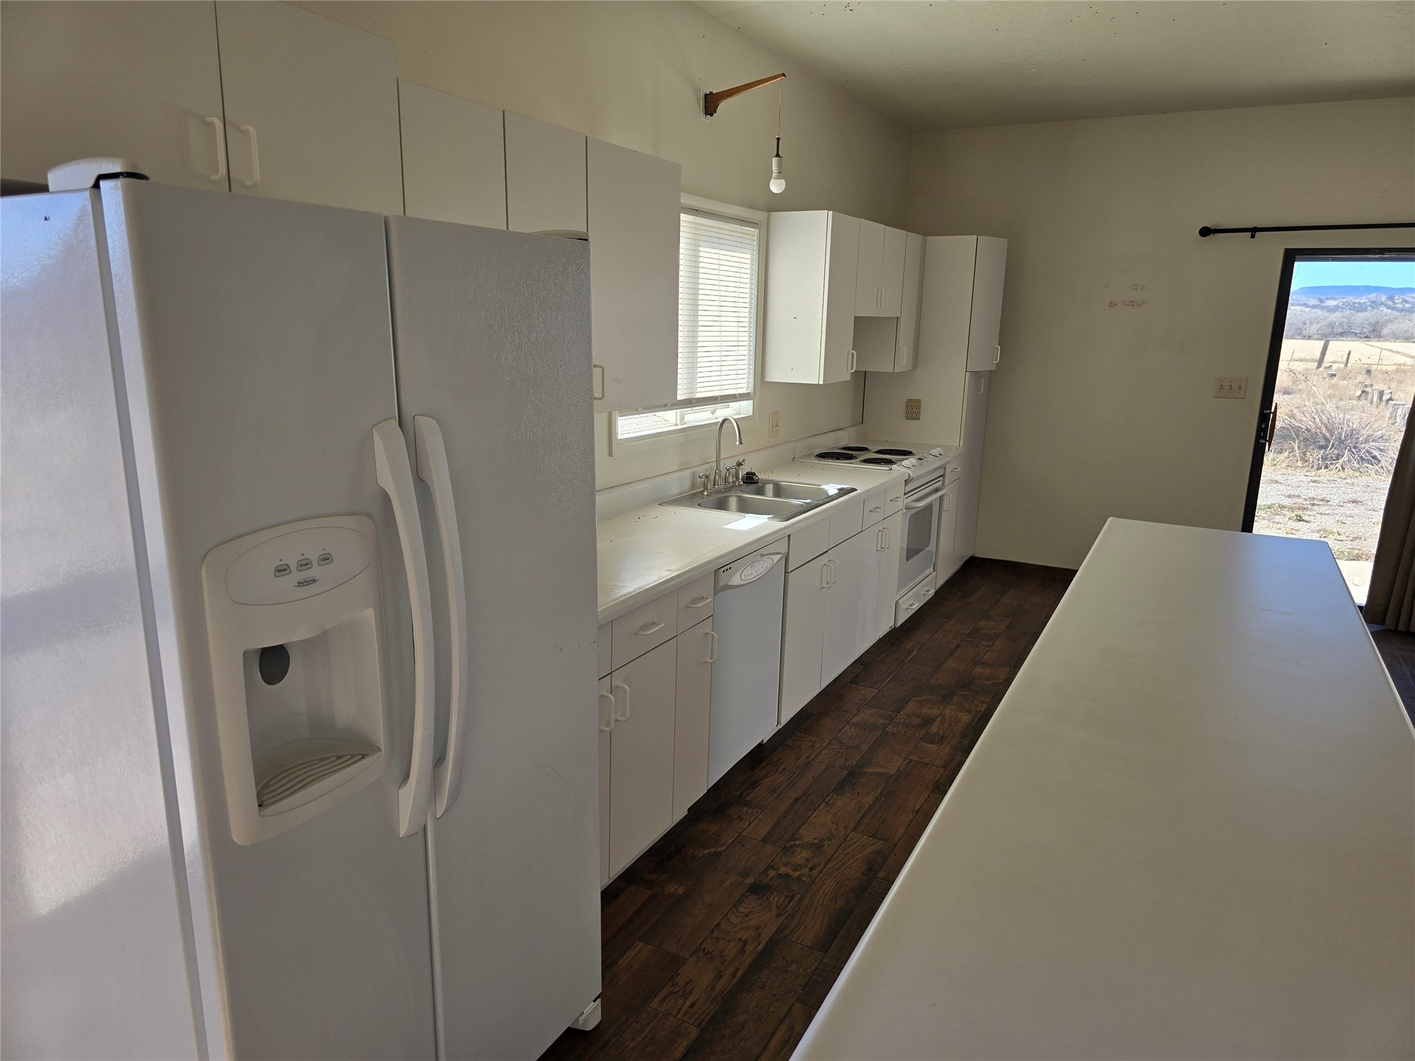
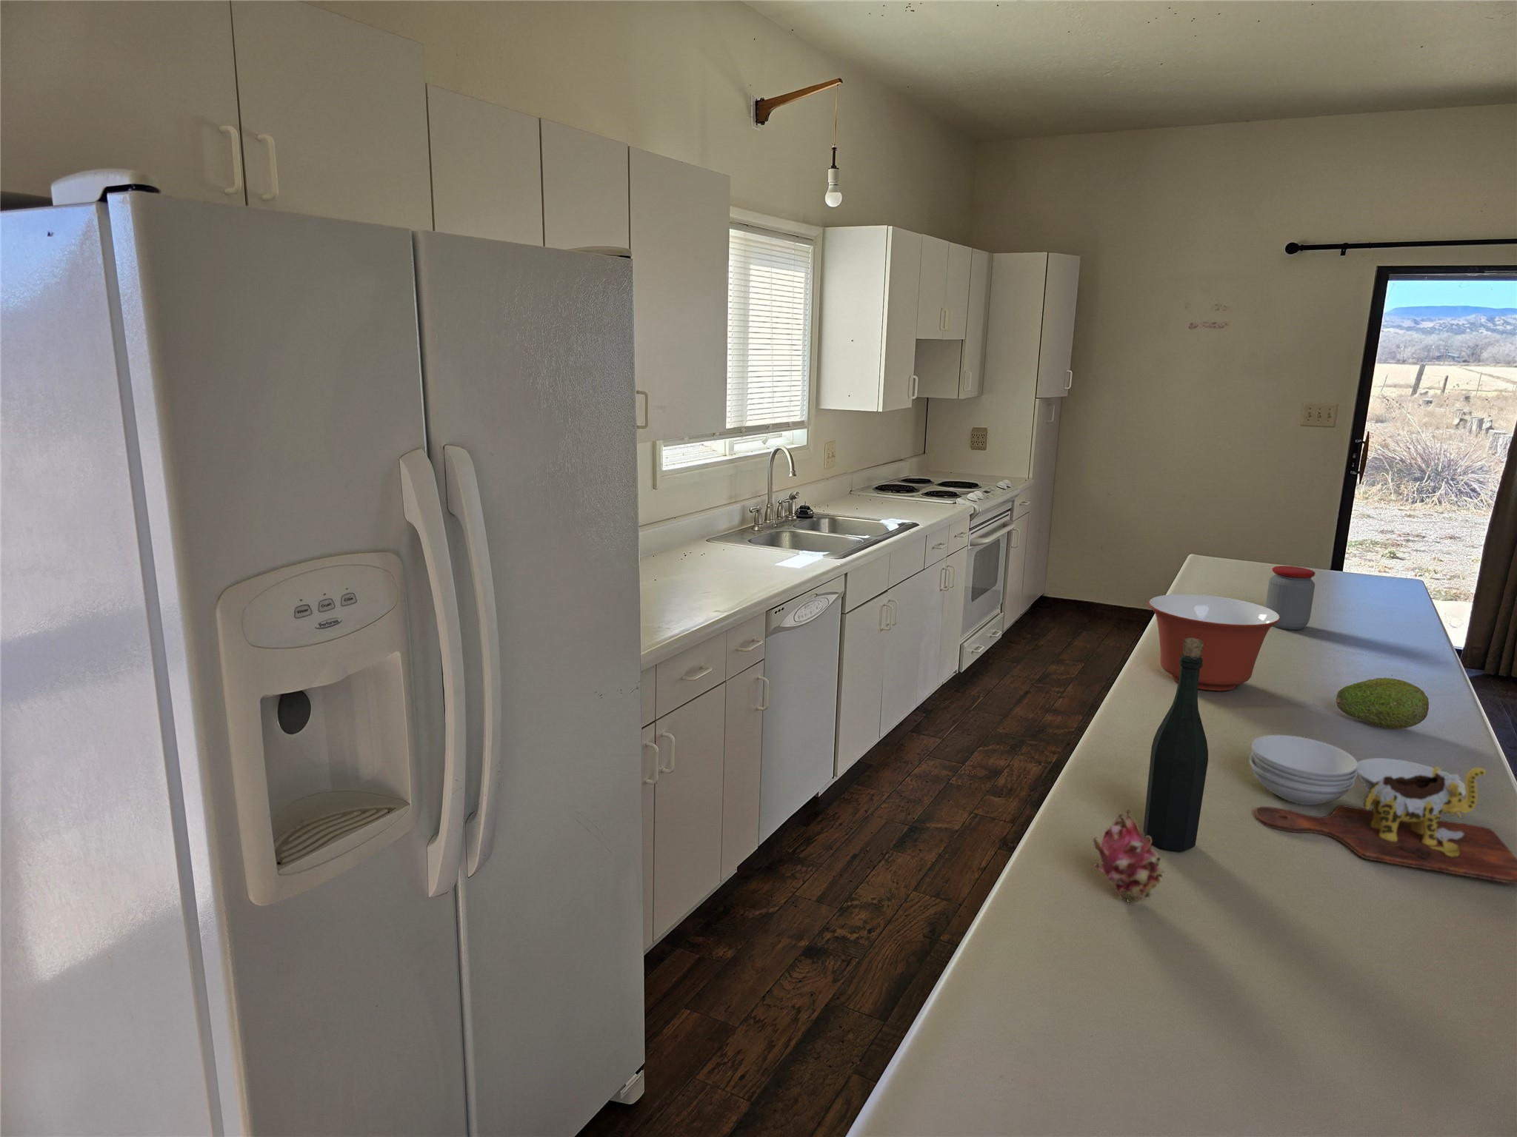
+ cutting board (1377, 779)
+ jar (1290, 597)
+ bottle (1180, 742)
+ mixing bowl (1208, 645)
+ fruit (1381, 701)
+ fruit (1130, 853)
